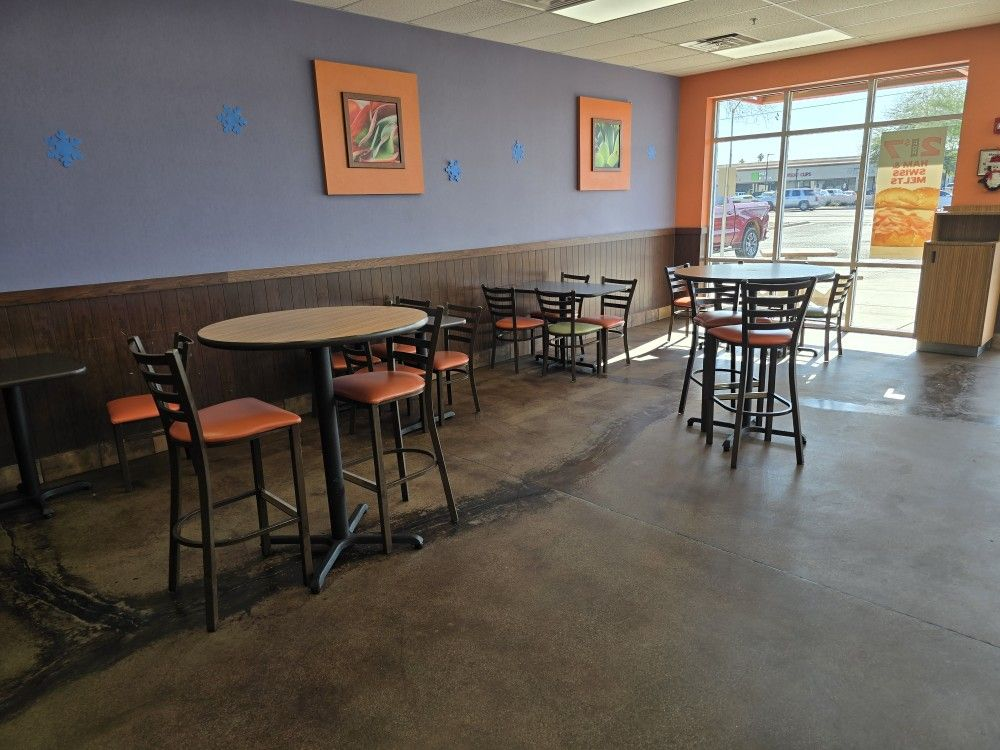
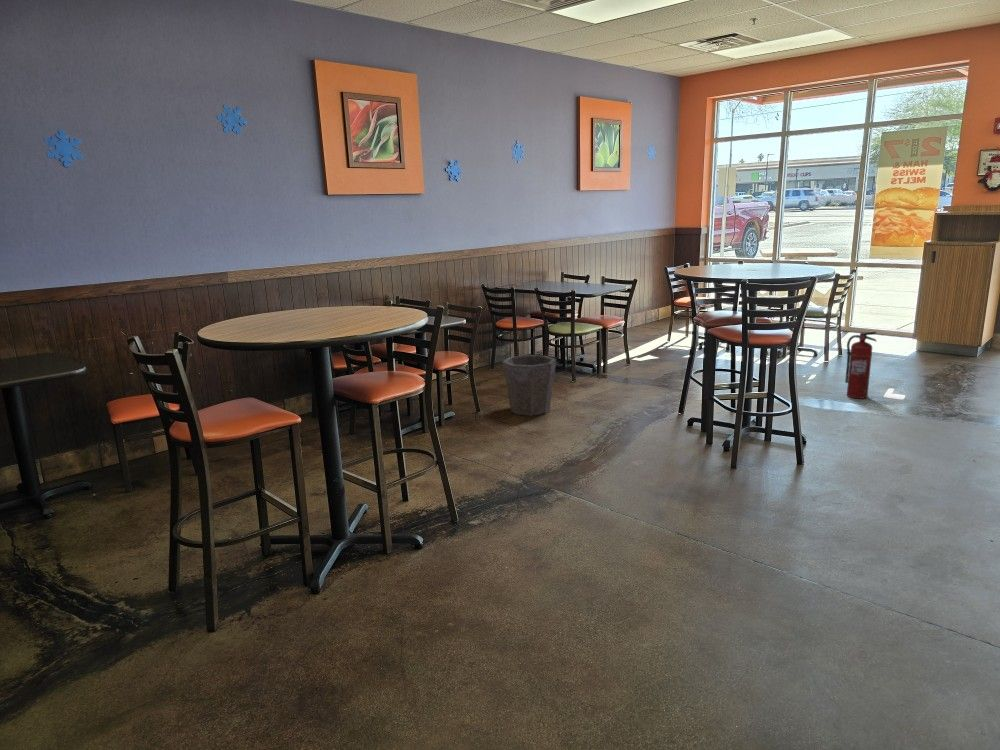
+ waste bin (529, 385)
+ fire extinguisher (859, 364)
